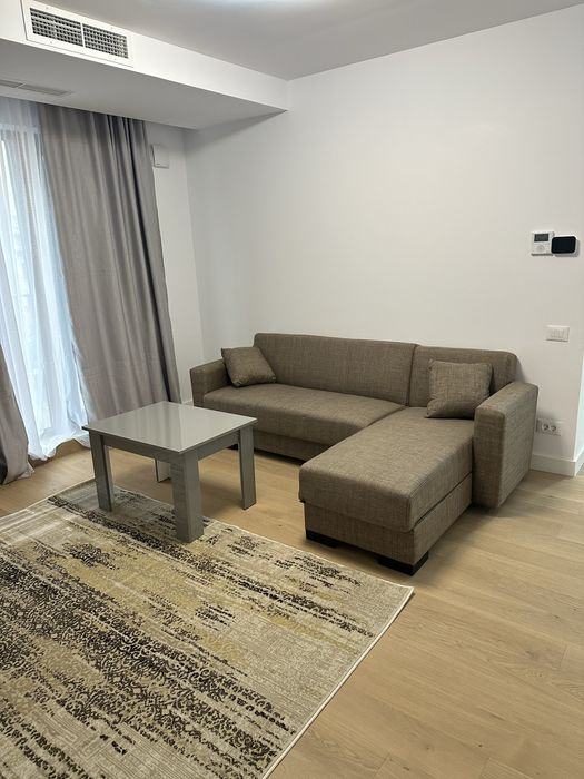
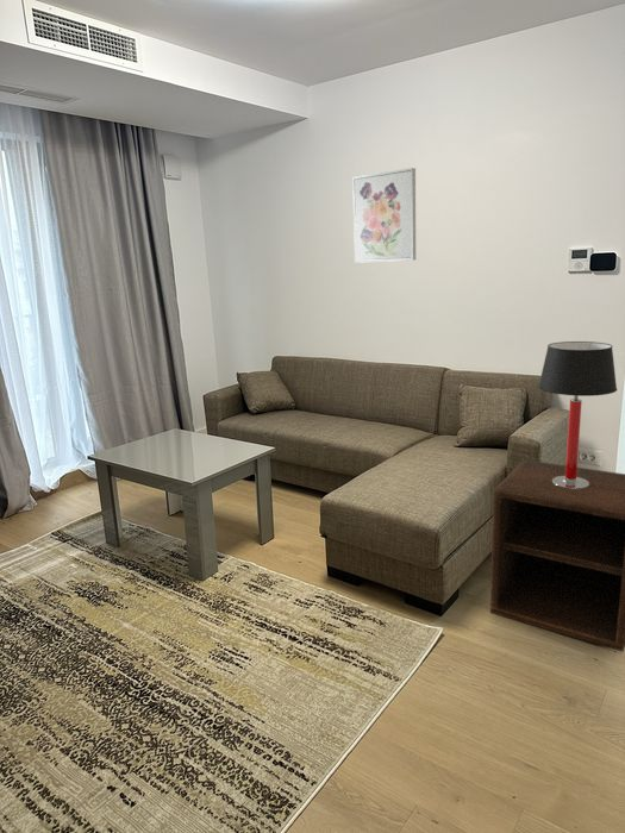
+ wall art (383, 218)
+ table lamp (574, 415)
+ nightstand (568, 546)
